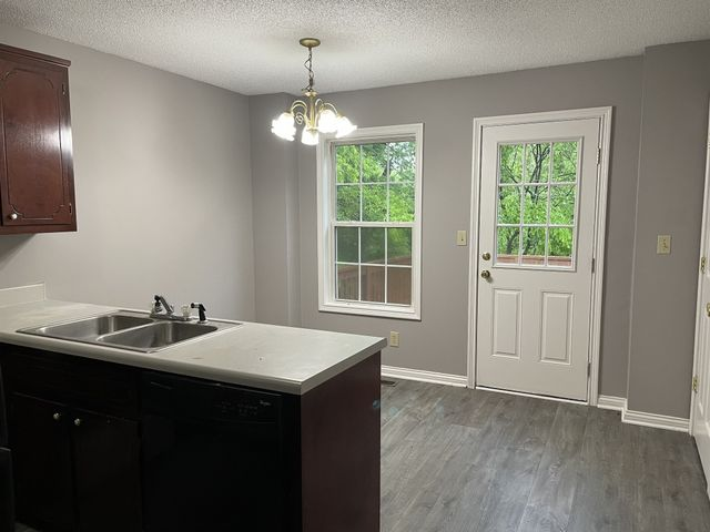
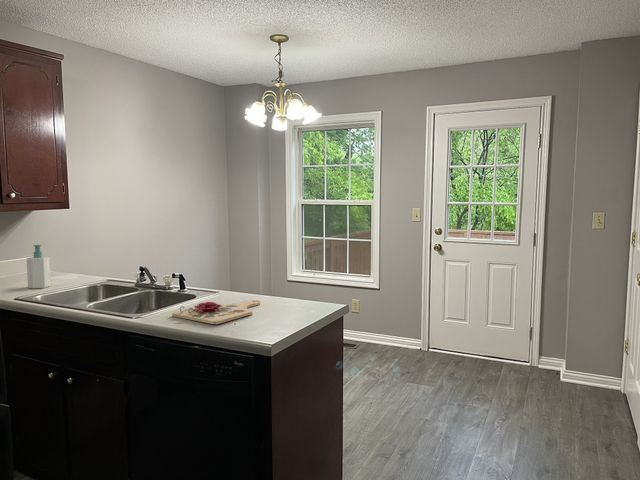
+ cutting board (227, 305)
+ soap bottle (38, 266)
